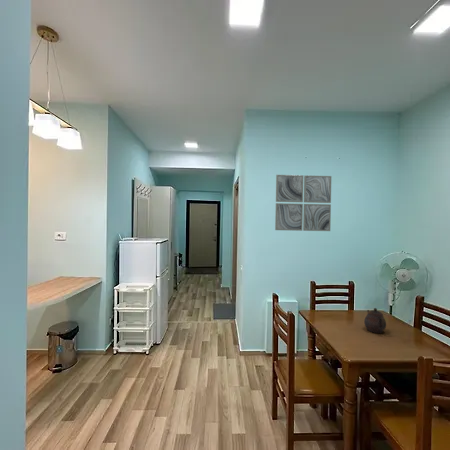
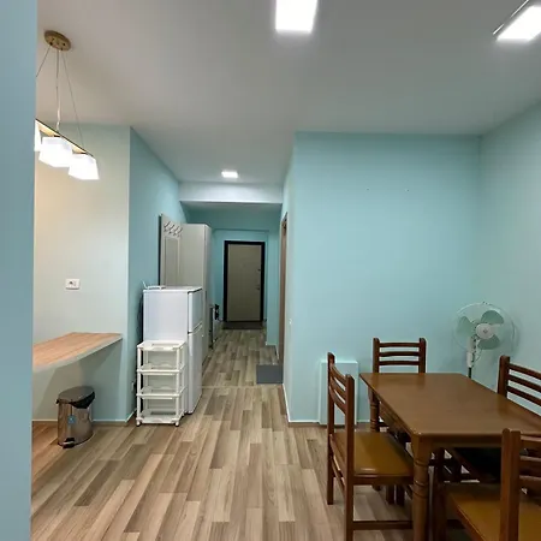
- wall art (302, 204)
- teapot (375, 319)
